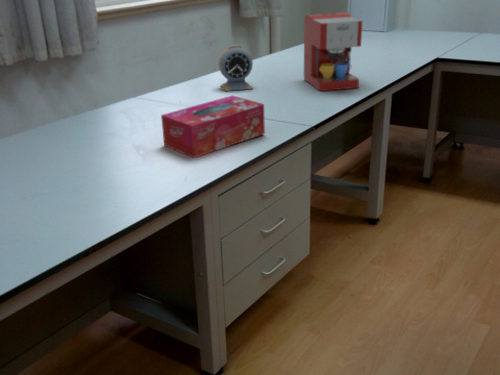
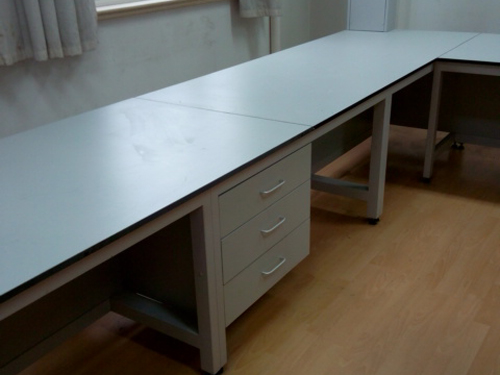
- alarm clock (235, 66)
- tissue box (214, 124)
- coffee maker (331, 50)
